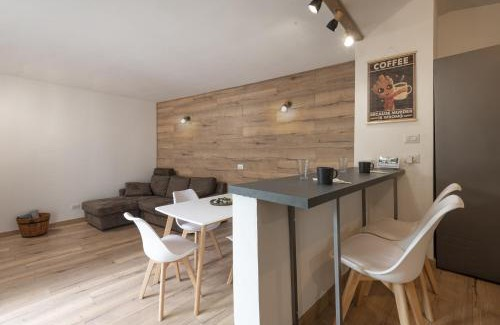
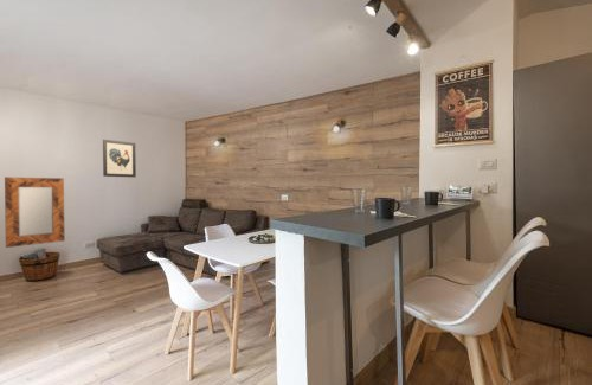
+ home mirror (36, 211)
+ wall art (120, 159)
